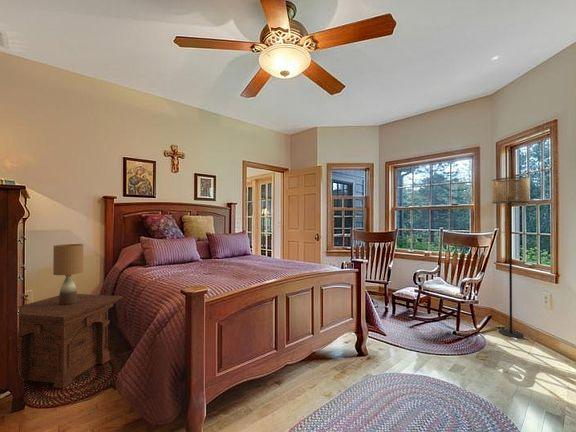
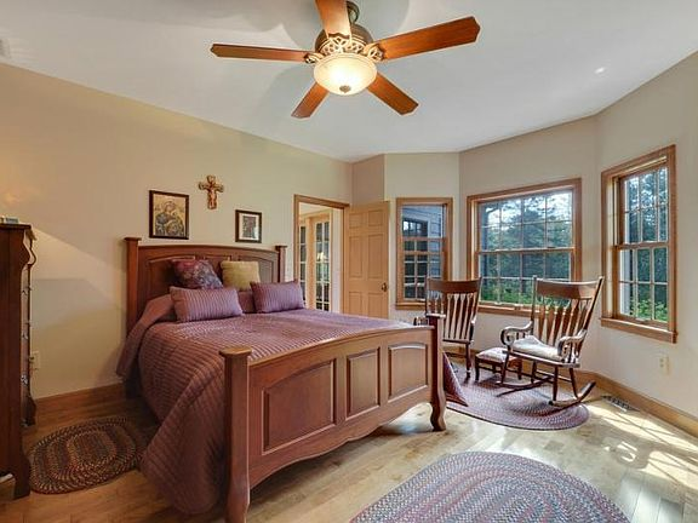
- table lamp (68, 273)
- floor lamp (510, 256)
- side table (64, 336)
